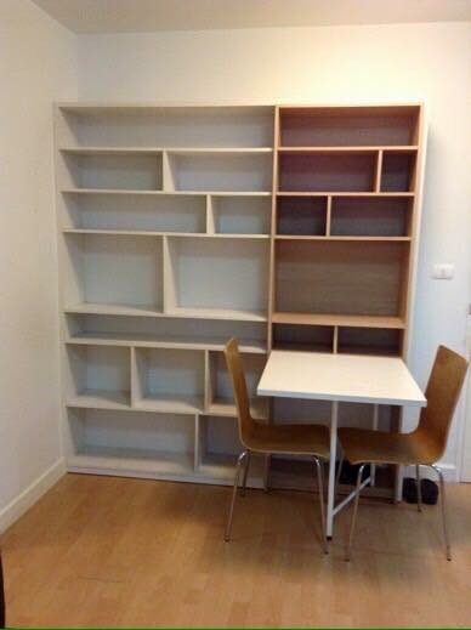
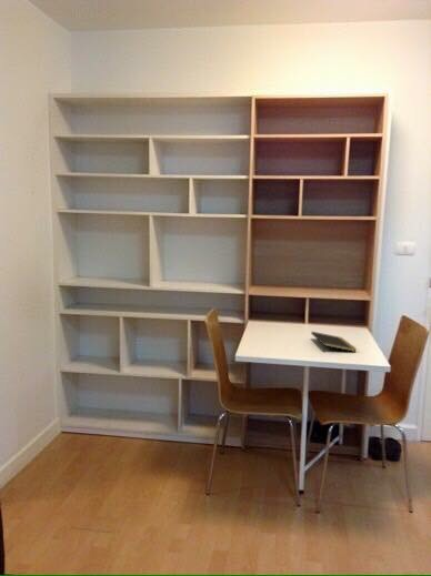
+ notepad (332, 341)
